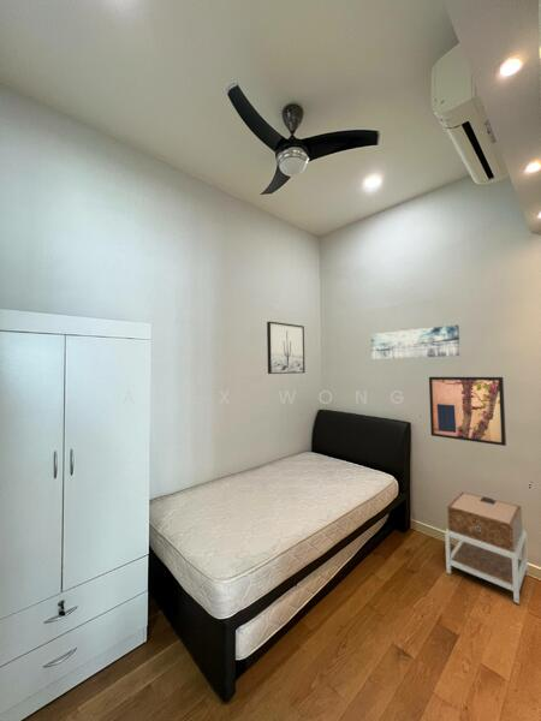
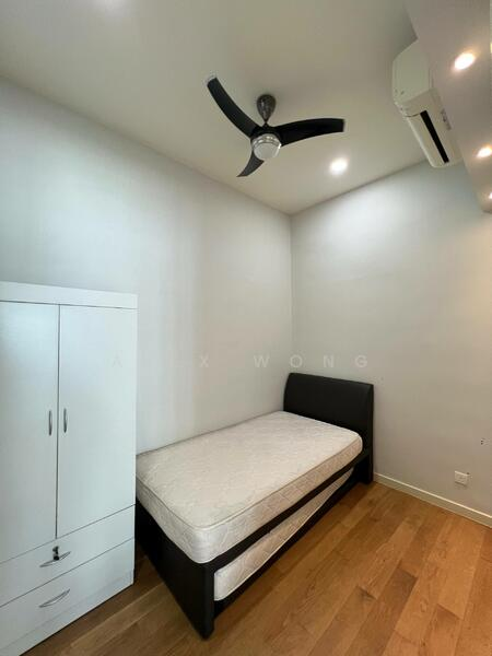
- wall art (286, 348)
- wall art (410, 344)
- nightstand (484, 537)
- wall art (464, 407)
